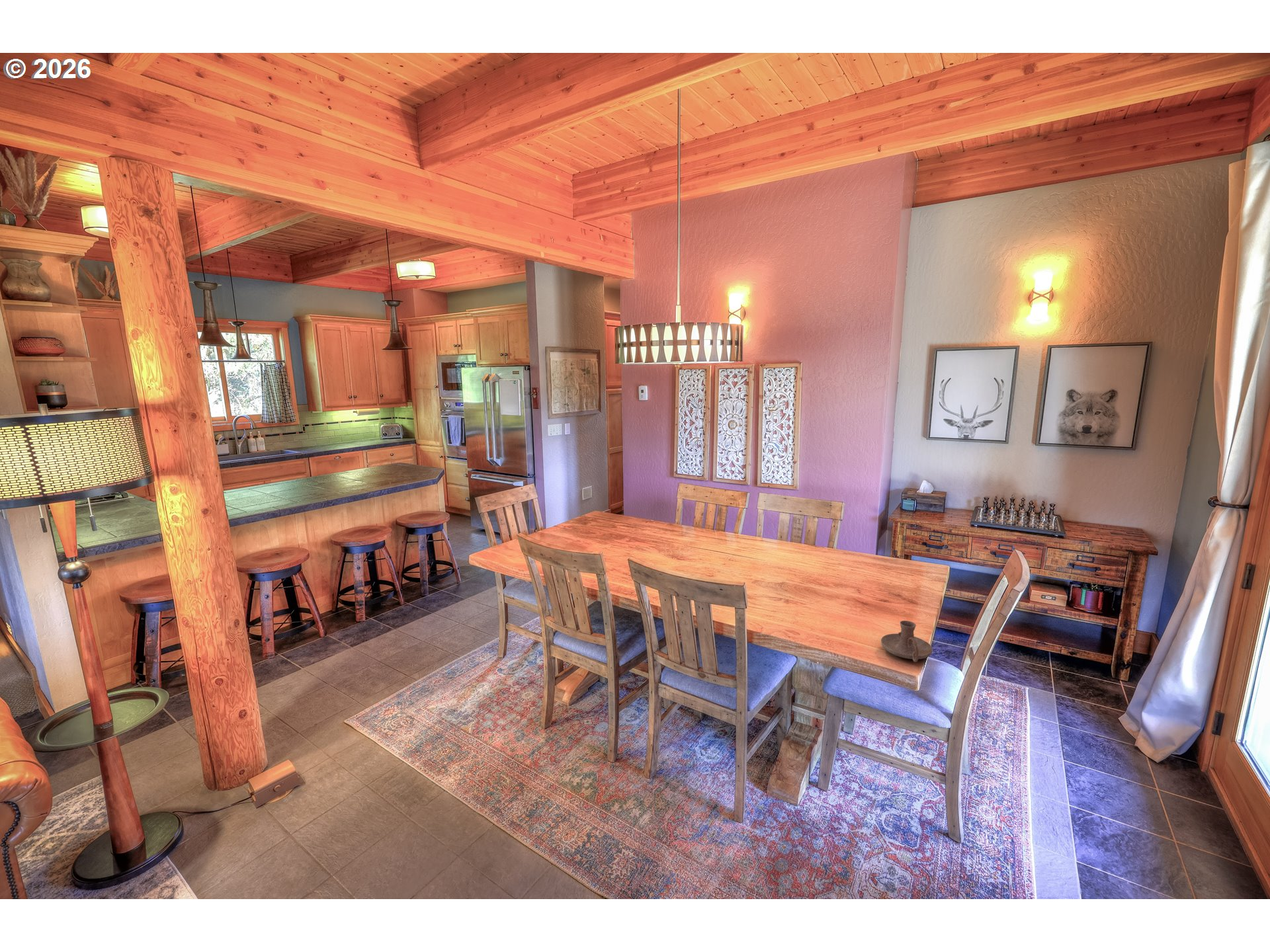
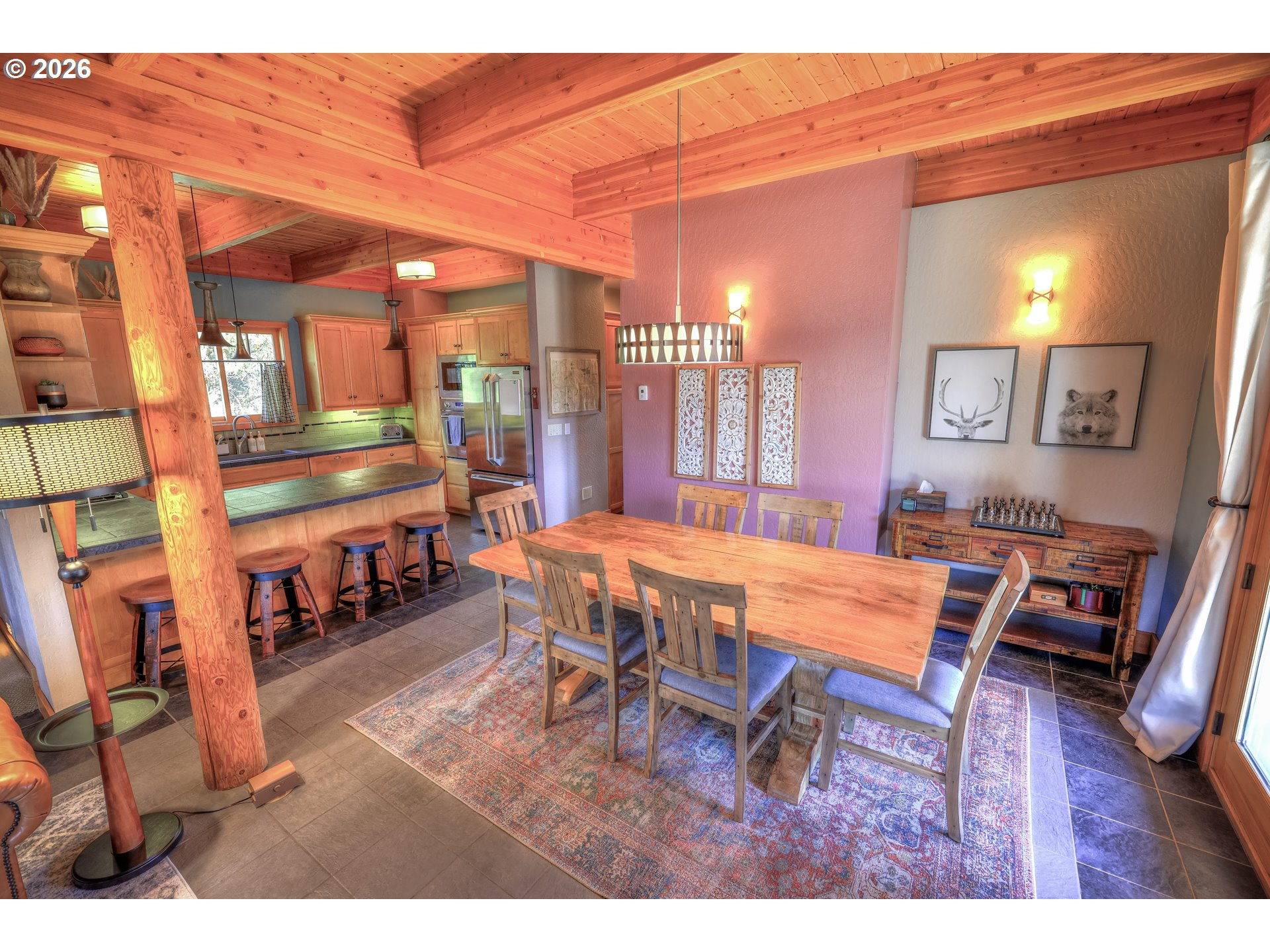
- candle holder (908, 640)
